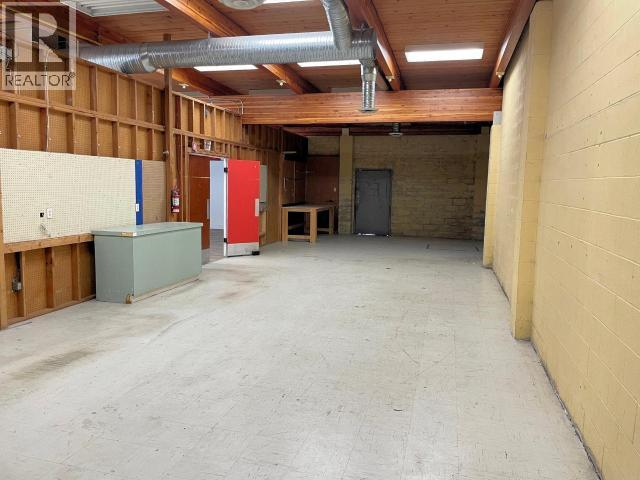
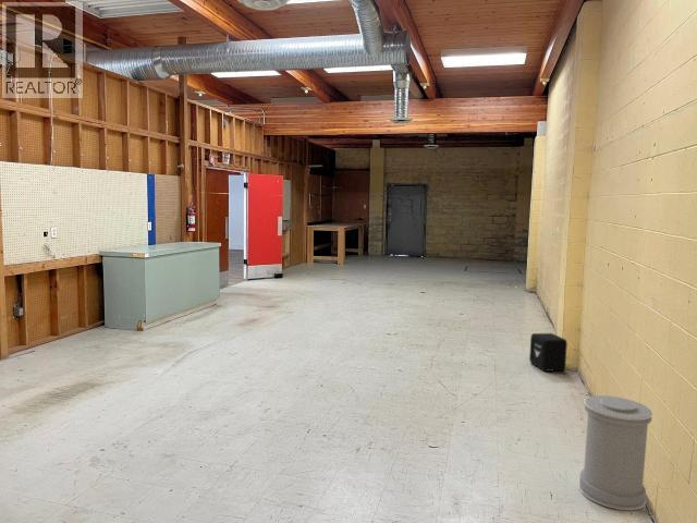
+ trash can (614, 448)
+ air purifier (547, 351)
